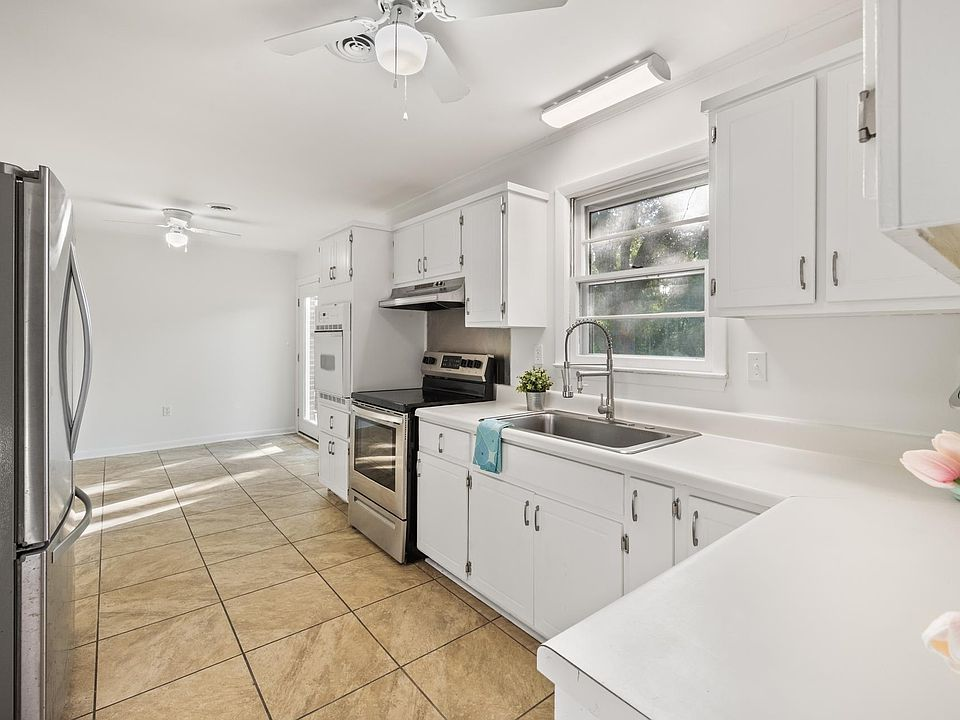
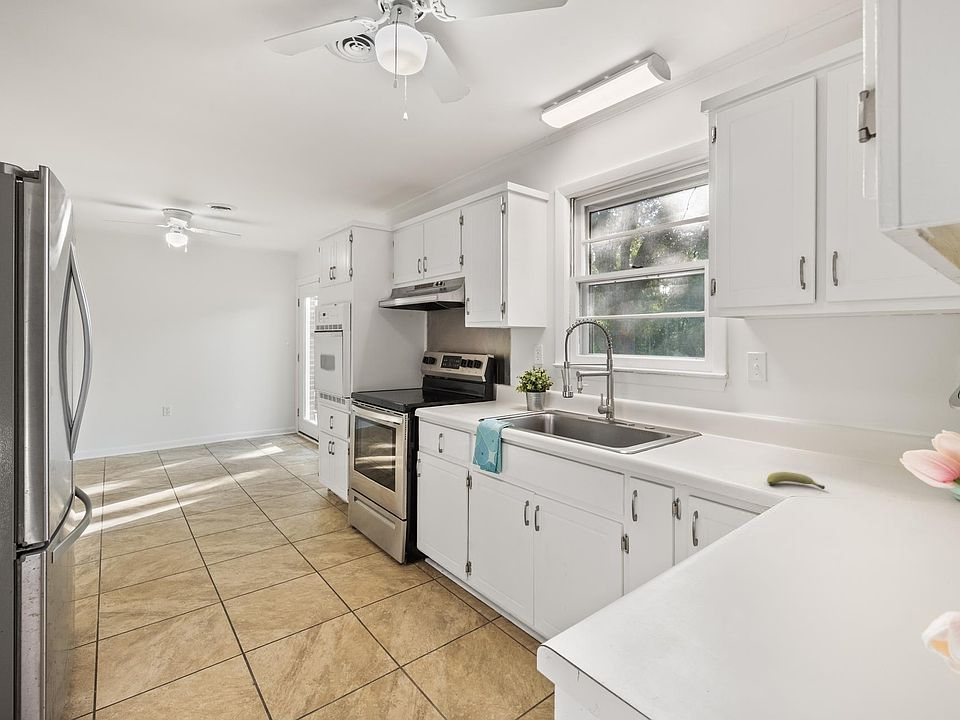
+ fruit (792, 479)
